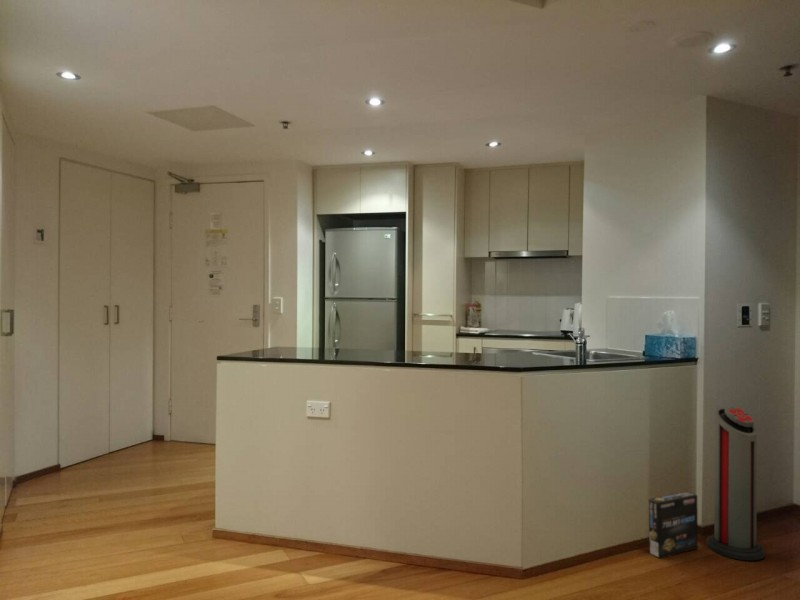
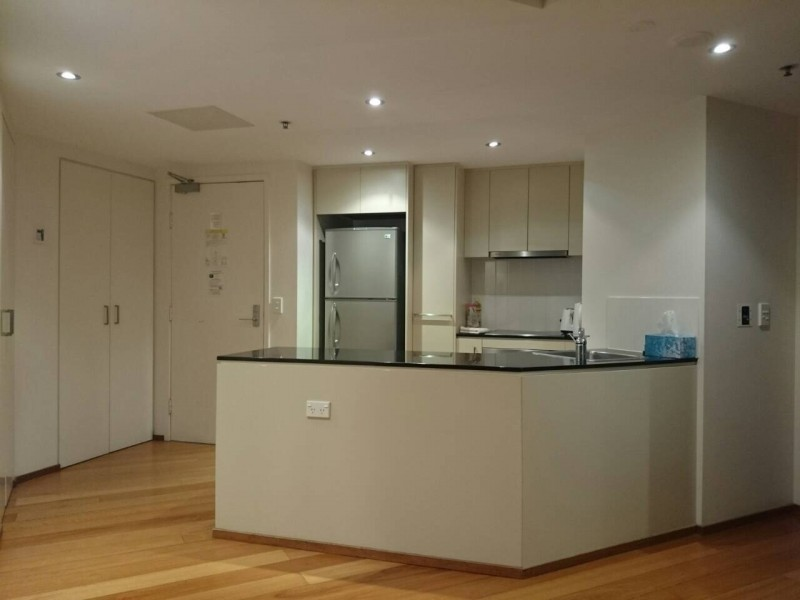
- air purifier (735, 478)
- box (673, 524)
